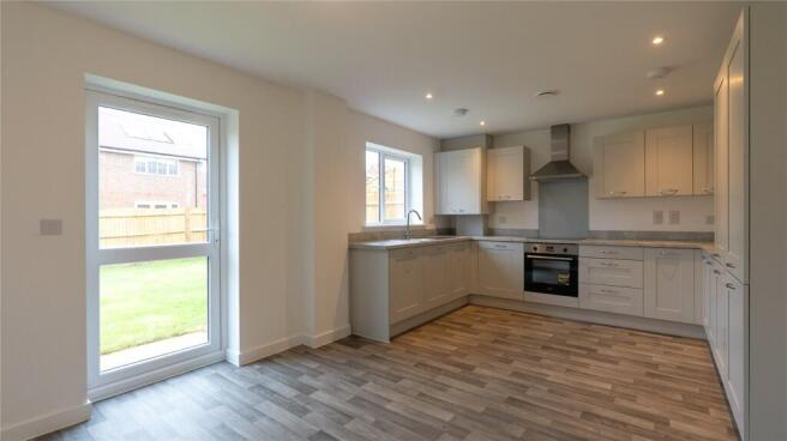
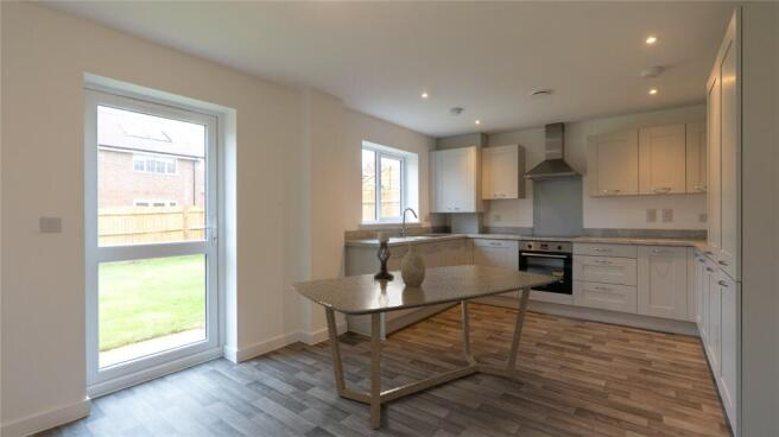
+ dining table (429, 305)
+ candle holder (384, 254)
+ decorative vase (412, 264)
